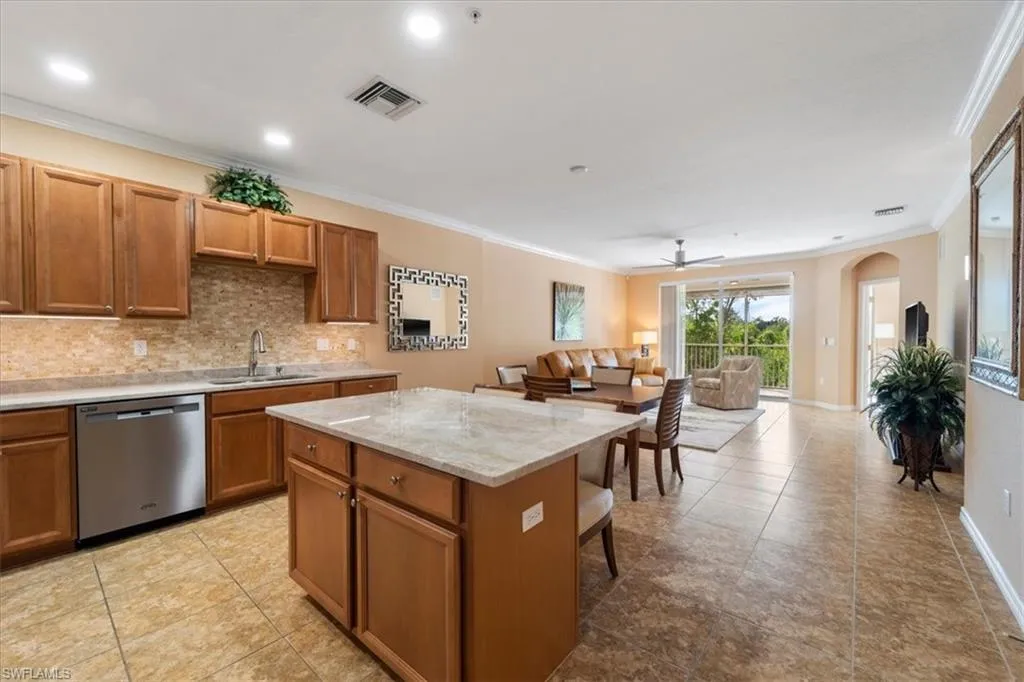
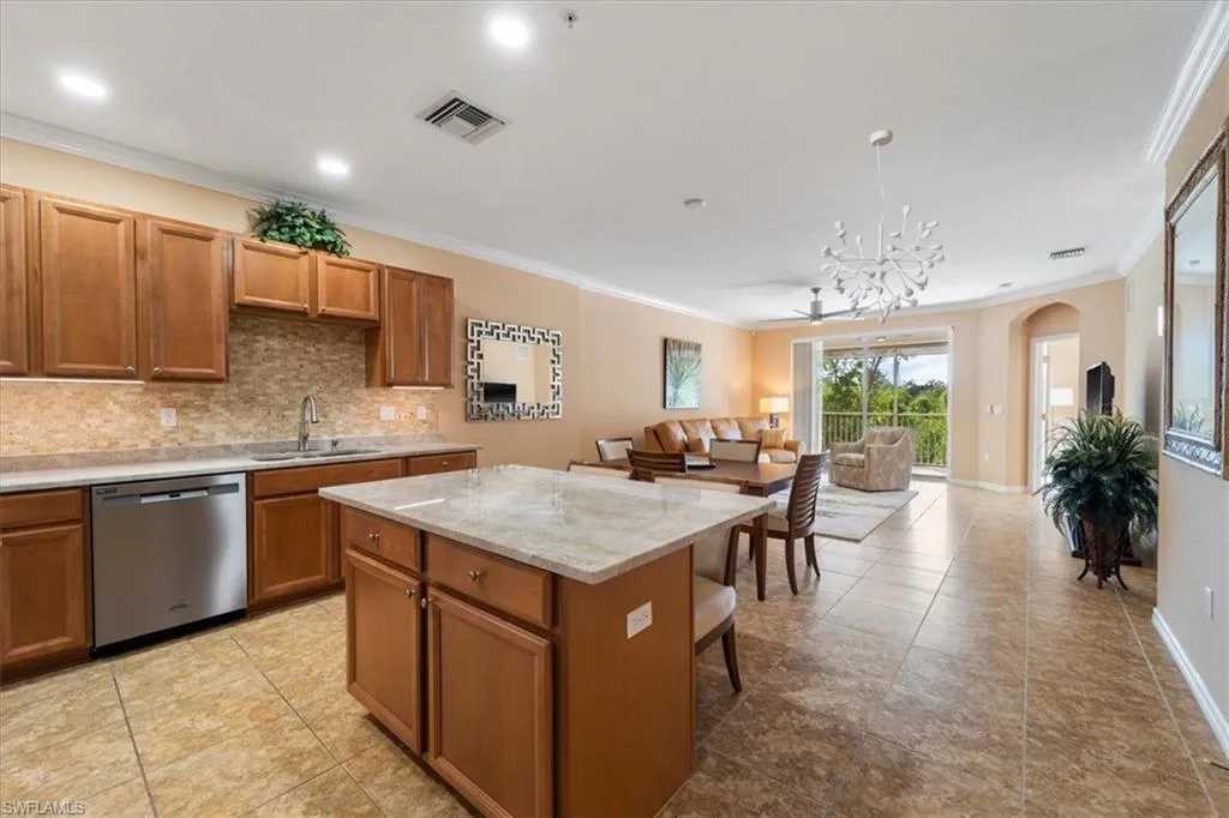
+ chandelier (880, 229)
